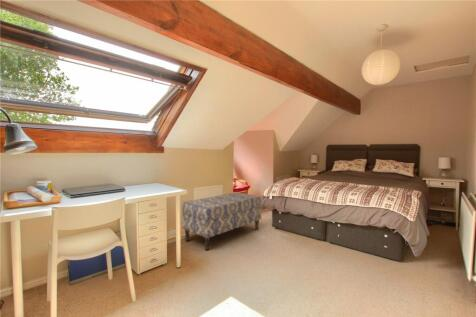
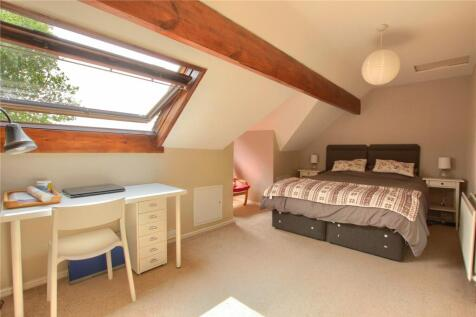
- bench (224, 216)
